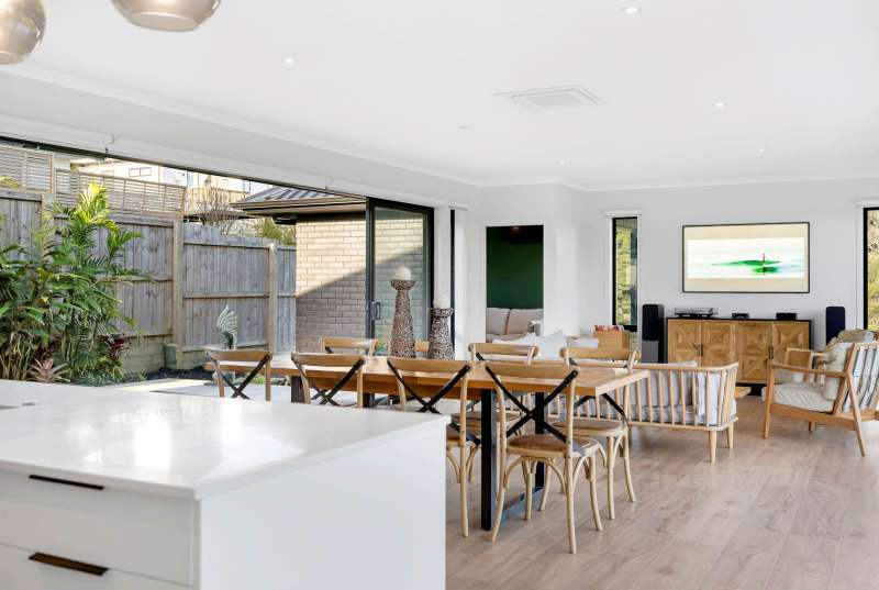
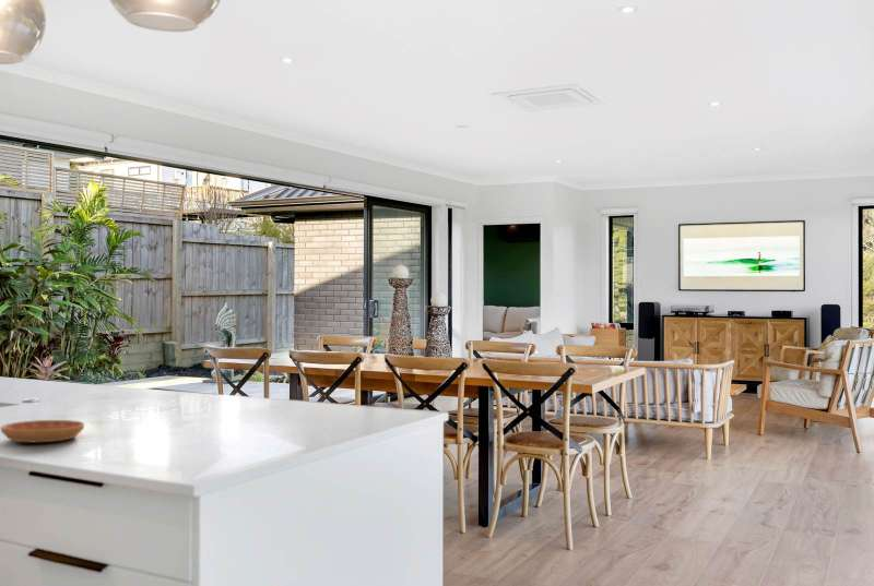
+ saucer (43, 431)
